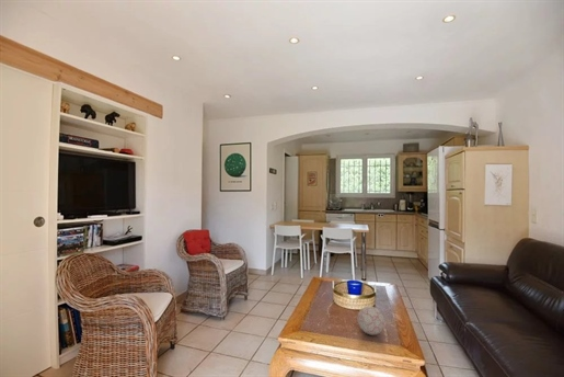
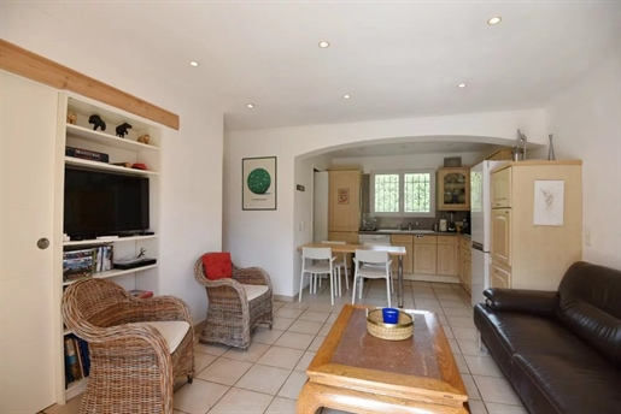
- decorative ball (370, 320)
